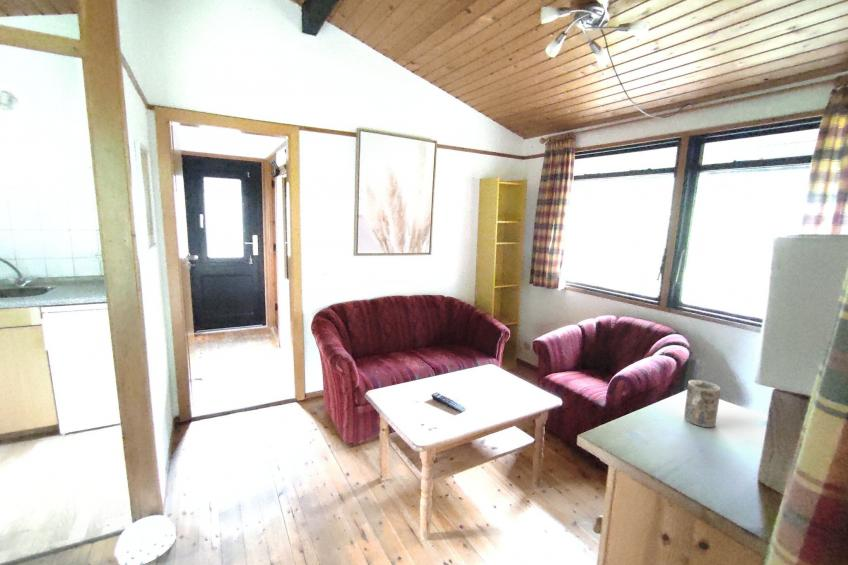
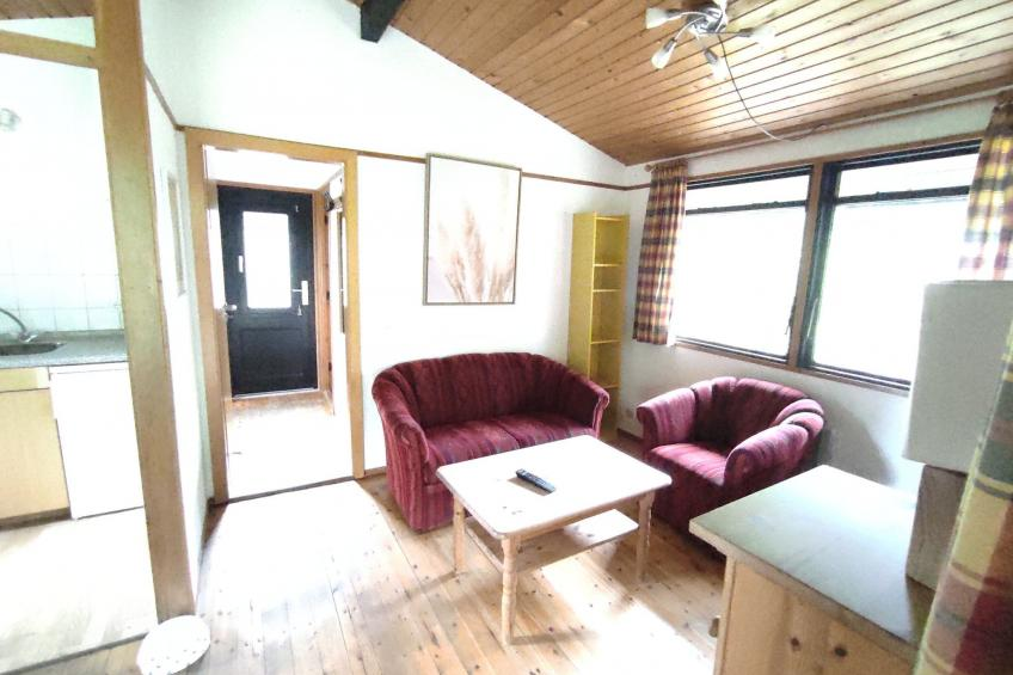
- mug (700, 403)
